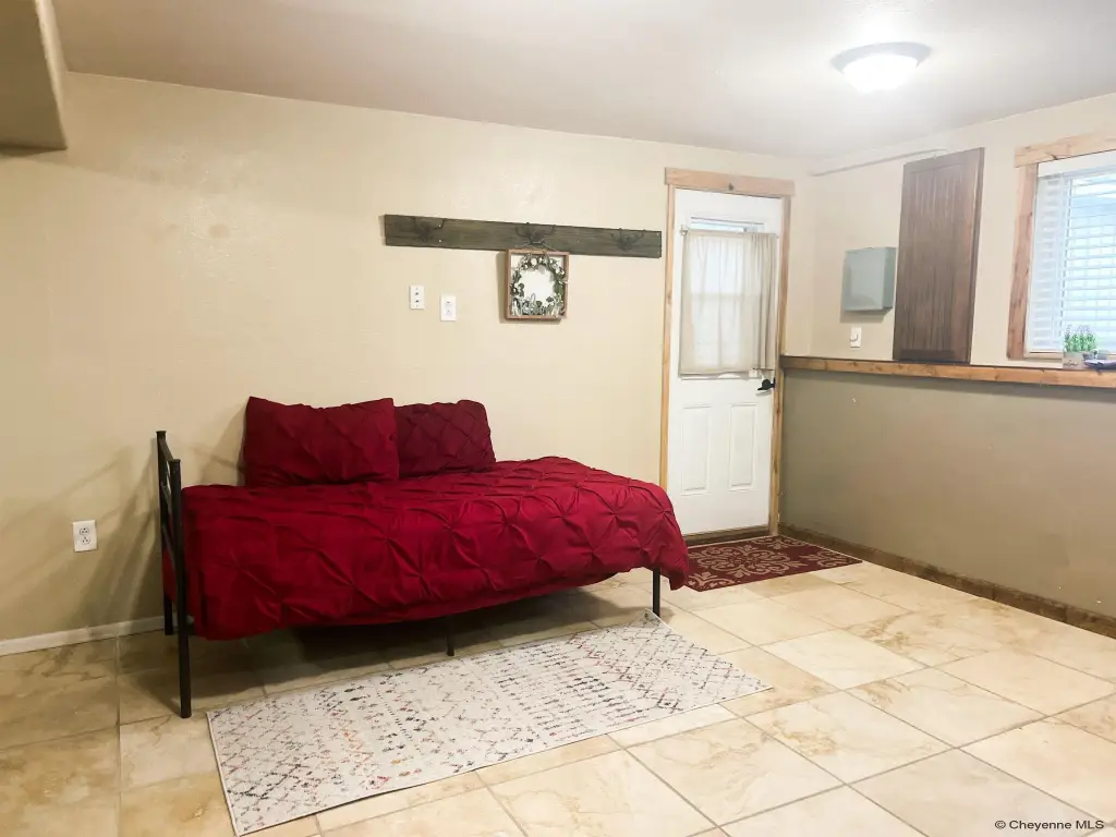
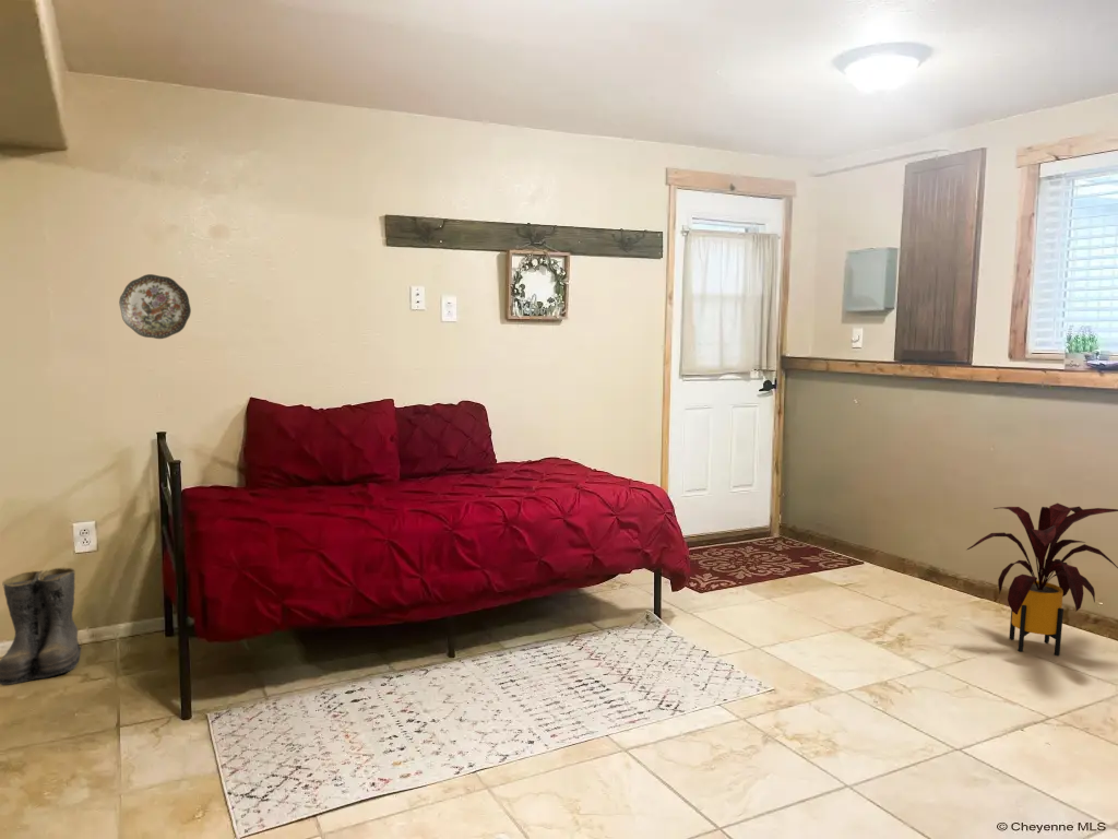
+ decorative plate (155, 306)
+ house plant (1040, 572)
+ boots (38, 622)
